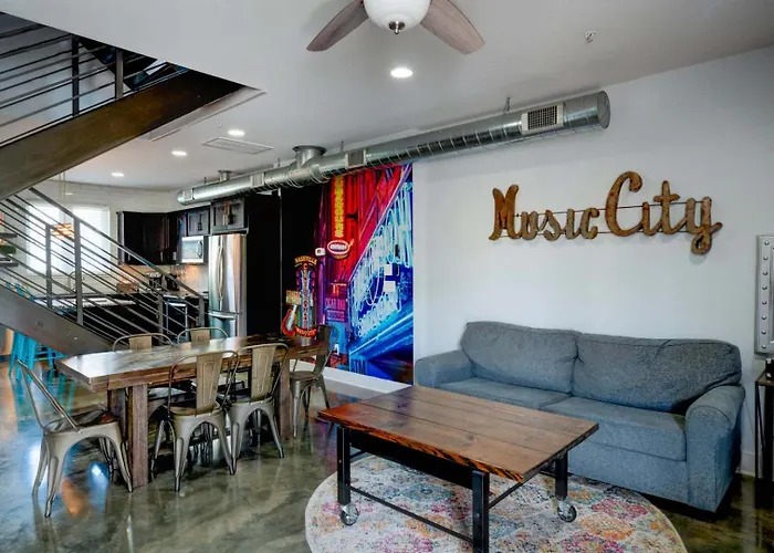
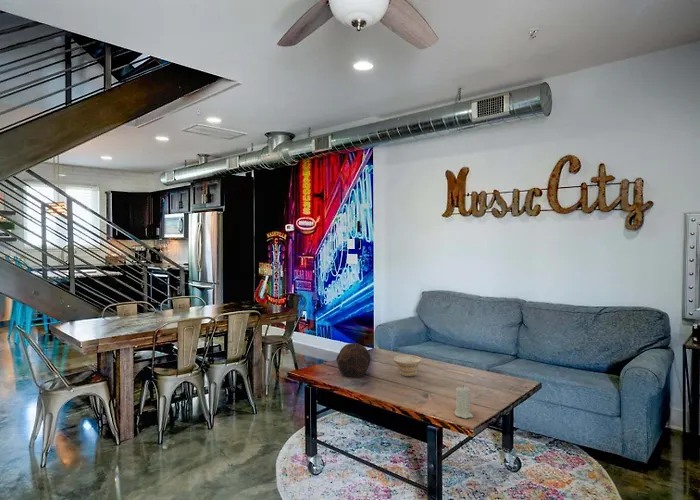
+ bowl (407, 366)
+ candle (463, 400)
+ soccer ball (353, 358)
